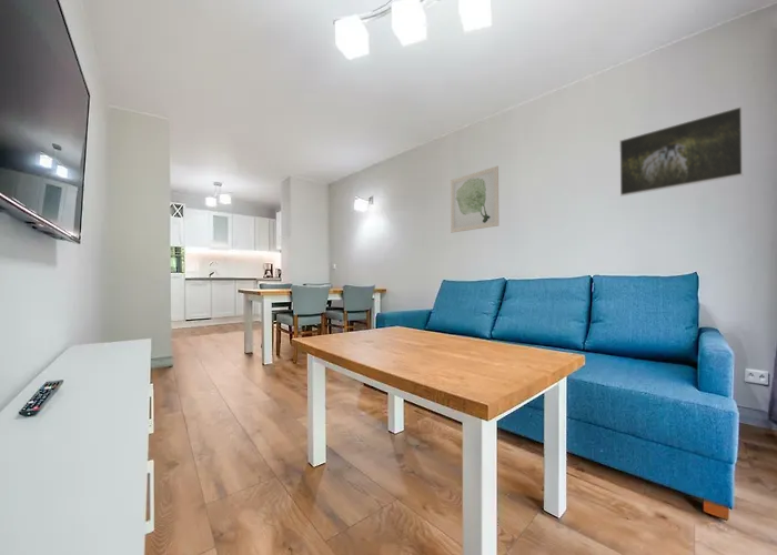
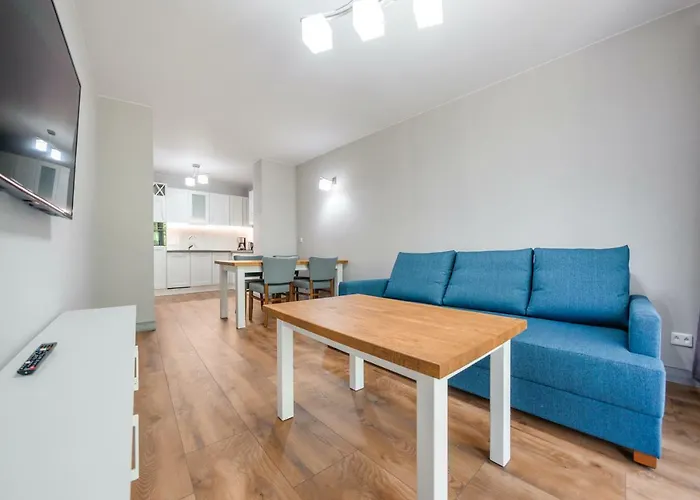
- wall art (473, 201)
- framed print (675, 155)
